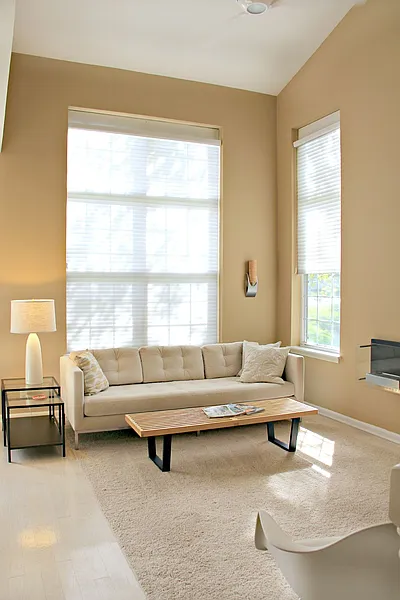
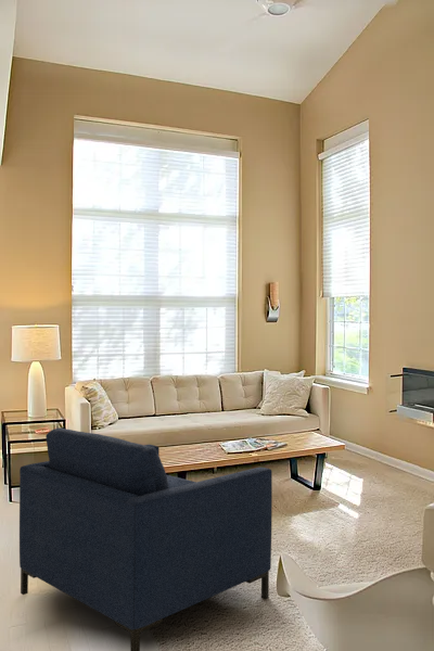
+ chair (146, 511)
